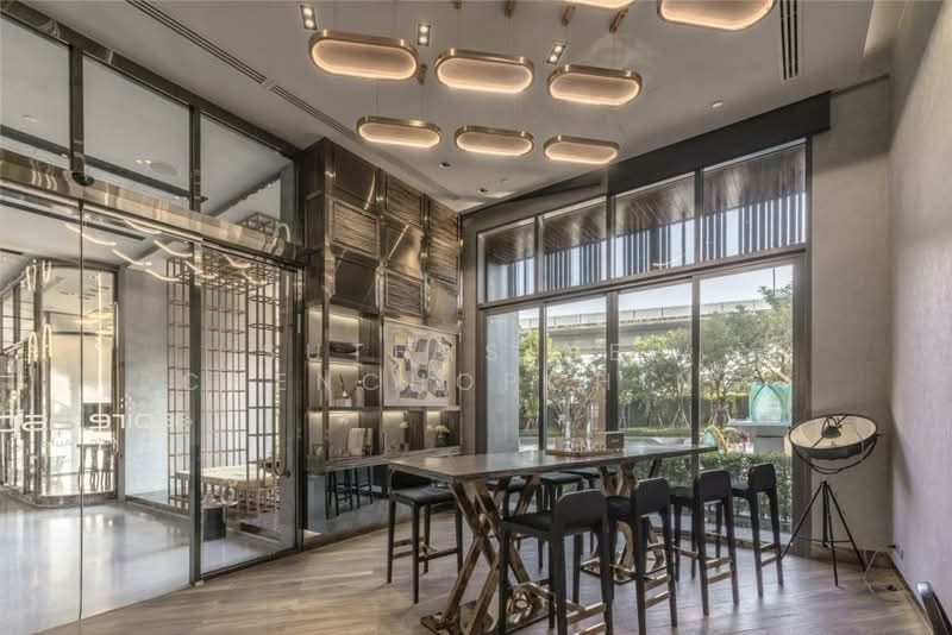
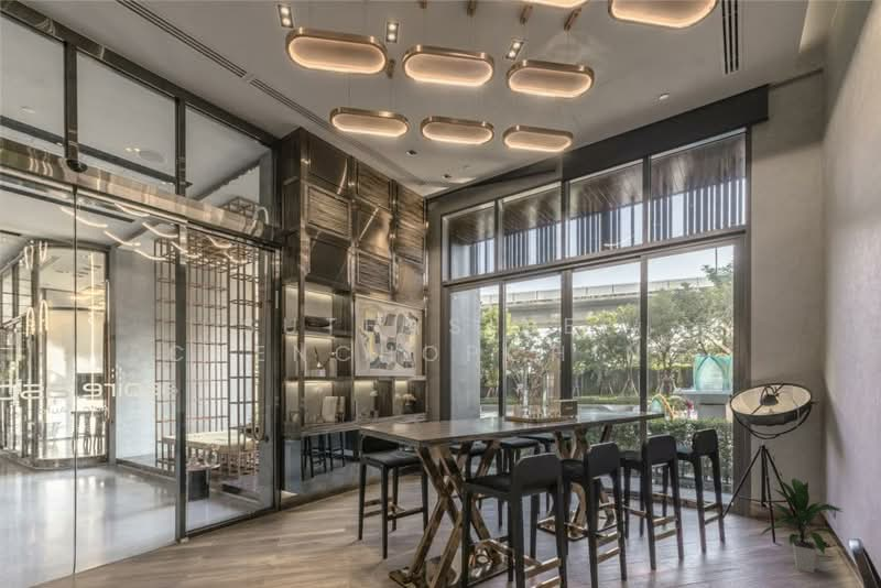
+ indoor plant (800, 522)
